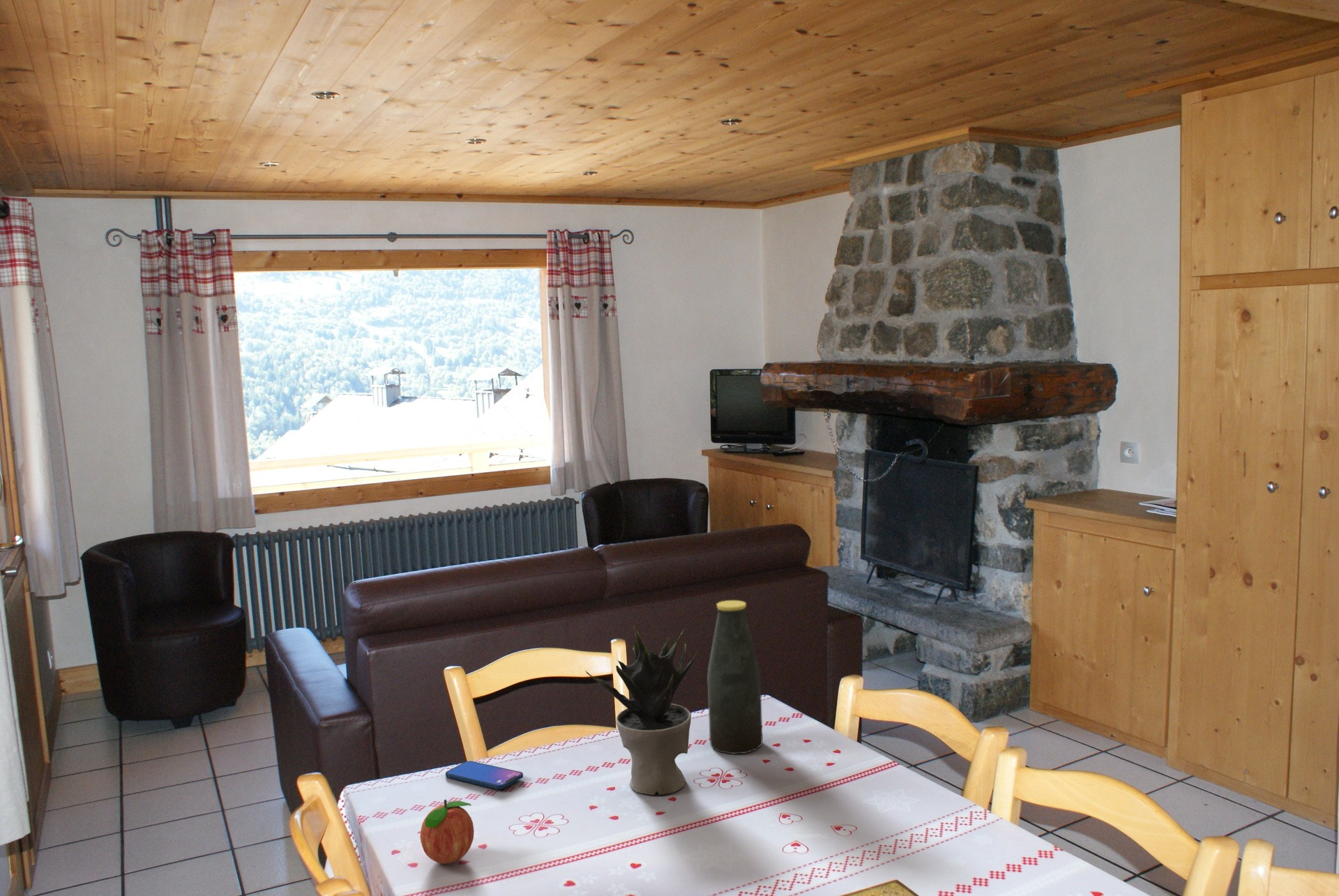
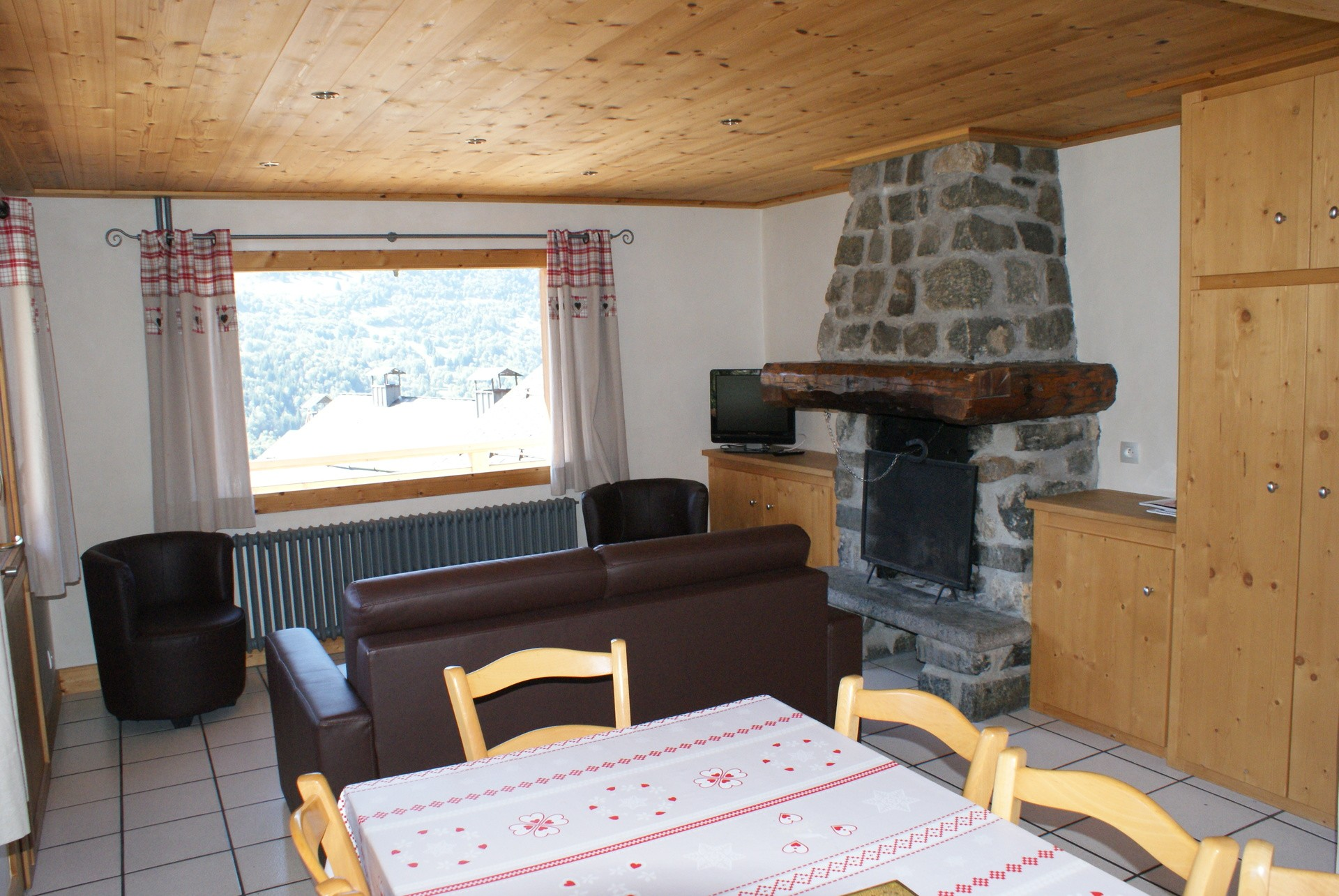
- fruit (447, 829)
- smartphone (484, 774)
- potted plant (660, 707)
- bottle (734, 674)
